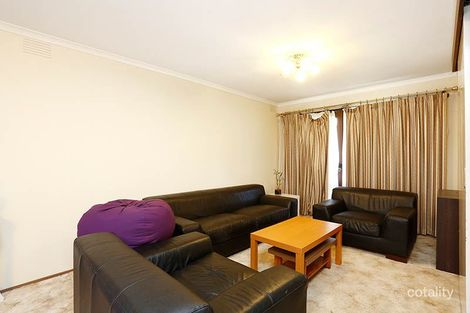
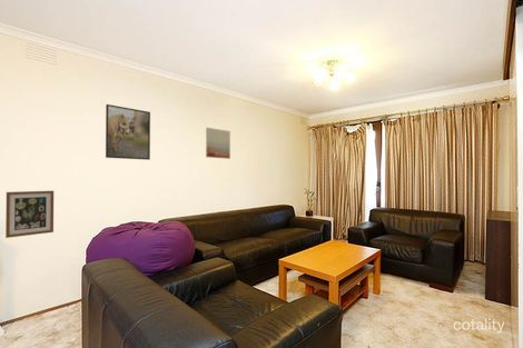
+ wall art (30, 212)
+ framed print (129, 133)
+ wall art (218, 143)
